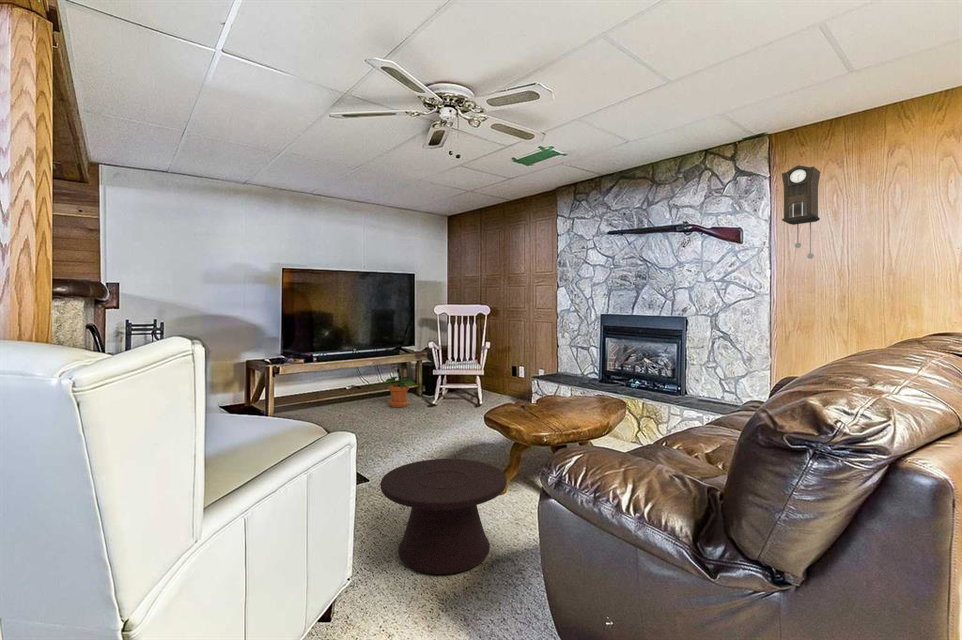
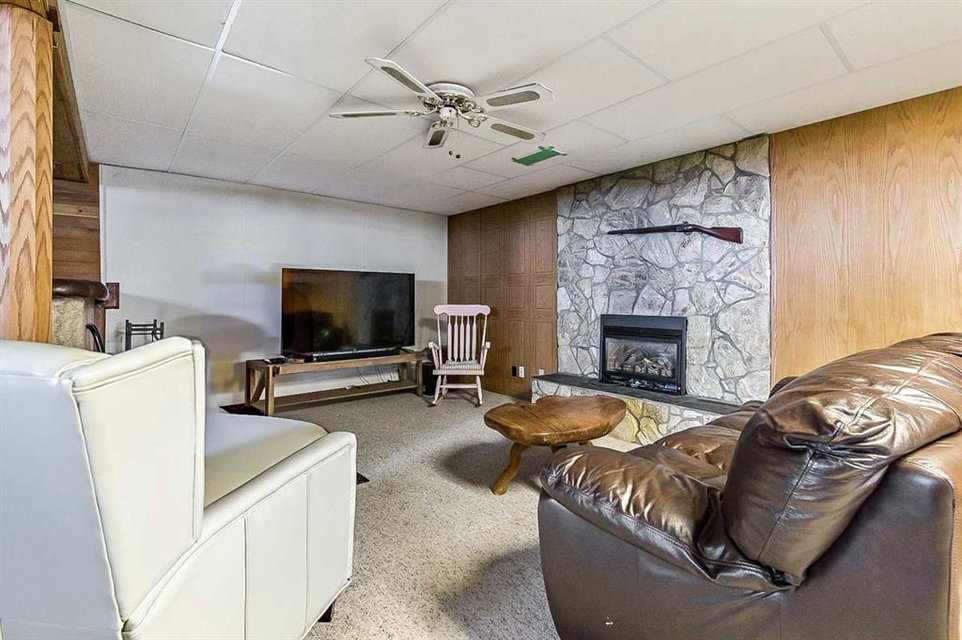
- side table (444, 513)
- pendulum clock (800, 213)
- potted plant (399, 391)
